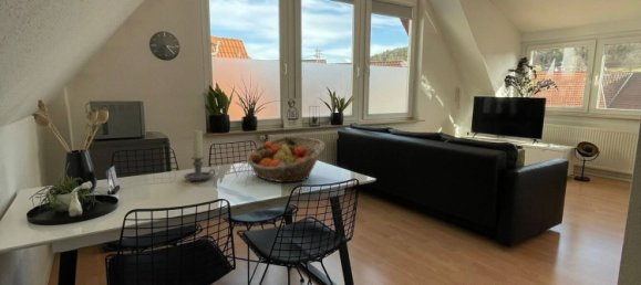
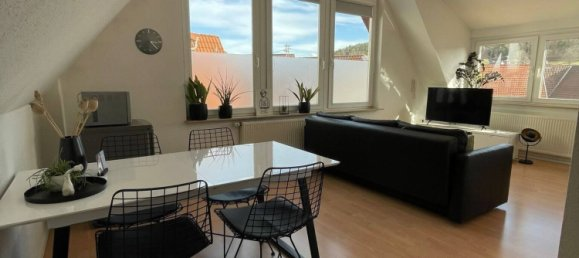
- fruit basket (285, 157)
- candle holder (199, 154)
